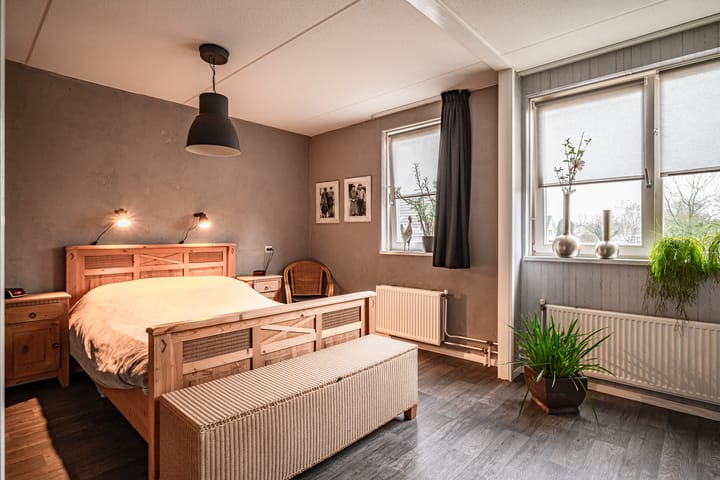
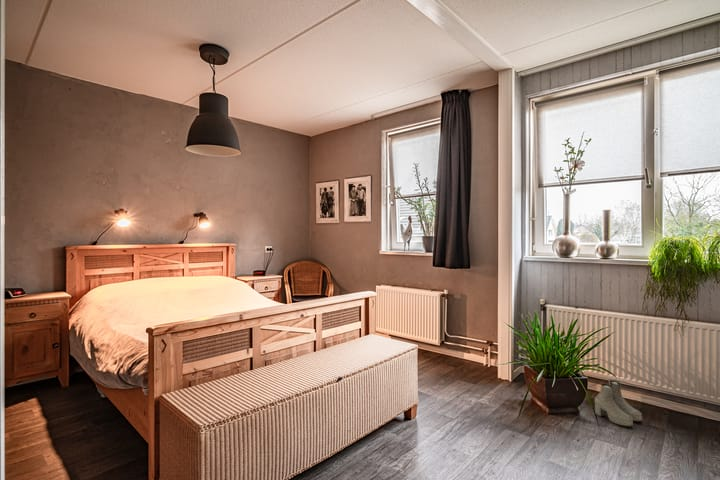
+ boots (617, 401)
